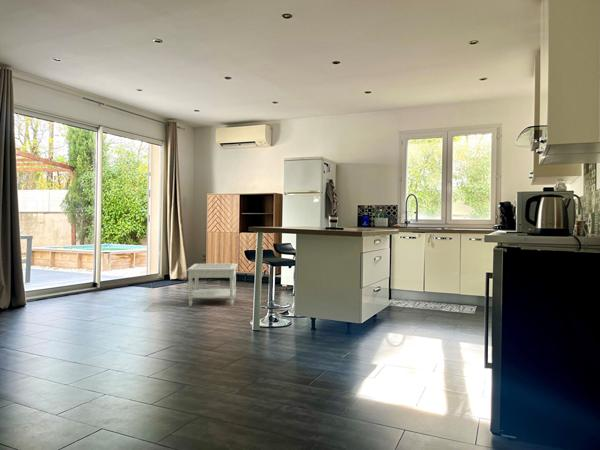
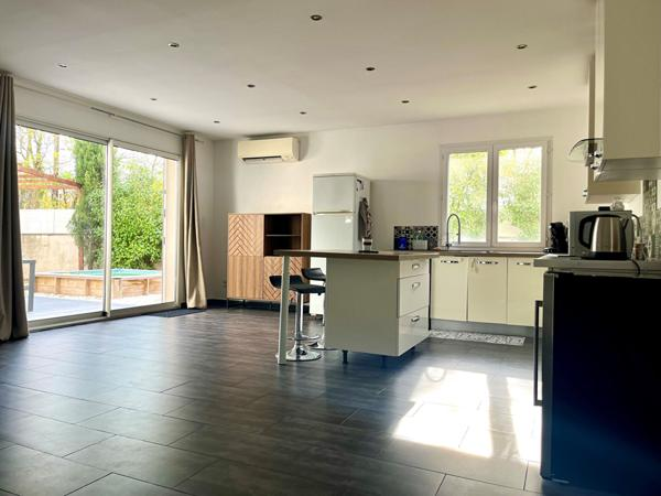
- side table (213, 289)
